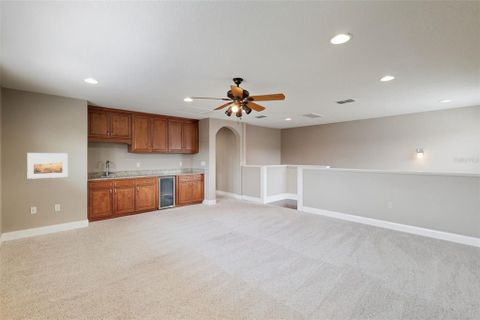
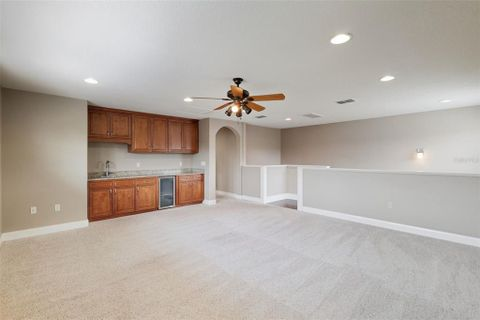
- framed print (48, 165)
